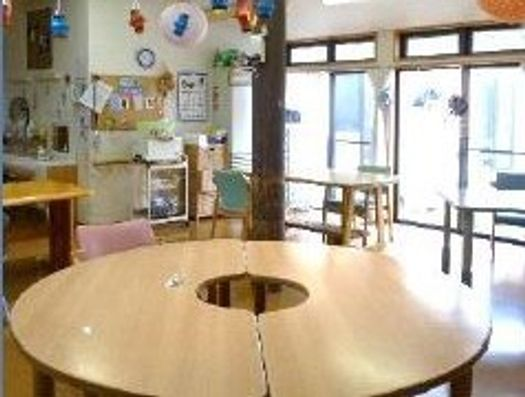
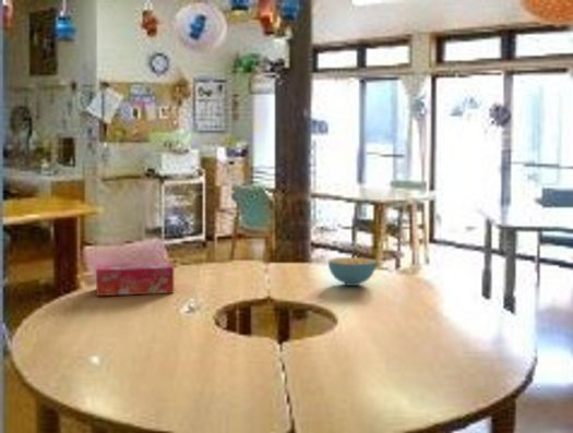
+ tissue box (134, 277)
+ cereal bowl (351, 272)
